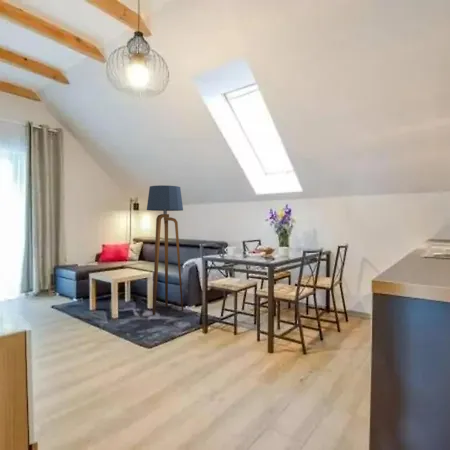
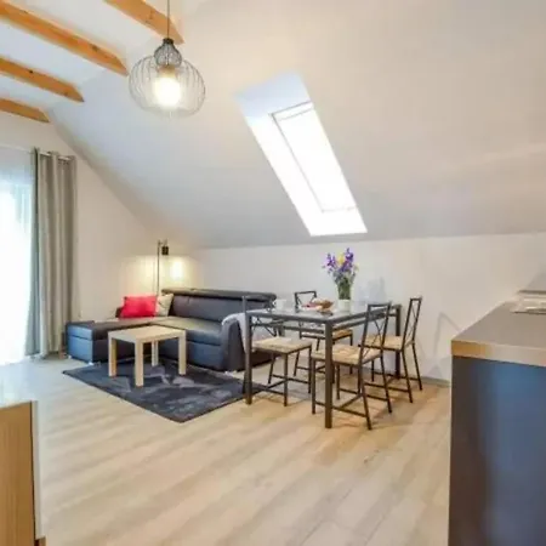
- floor lamp (165, 249)
